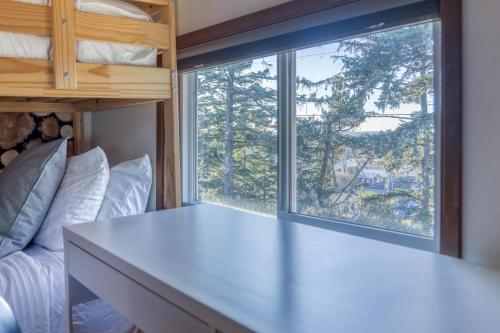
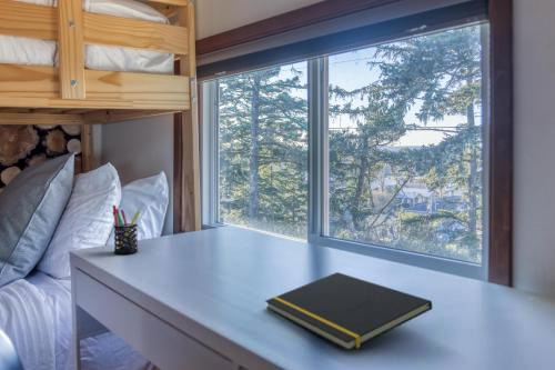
+ pen holder (123, 229)
+ notepad (342, 304)
